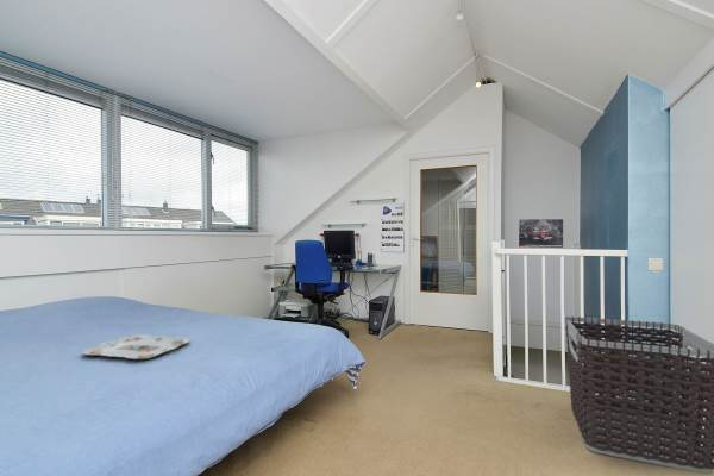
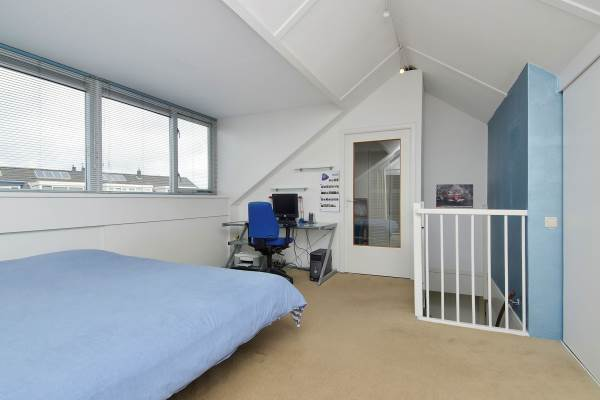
- serving tray (138, 346)
- clothes hamper (632, 383)
